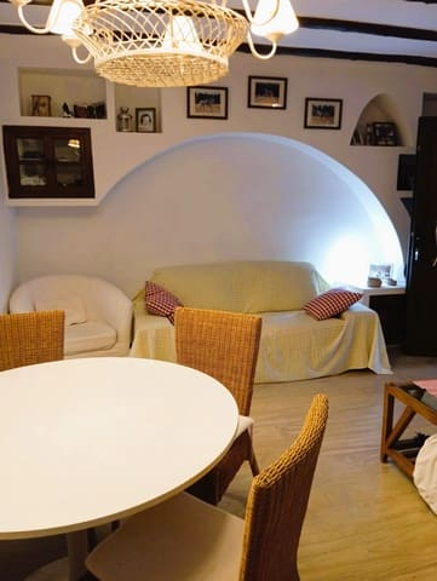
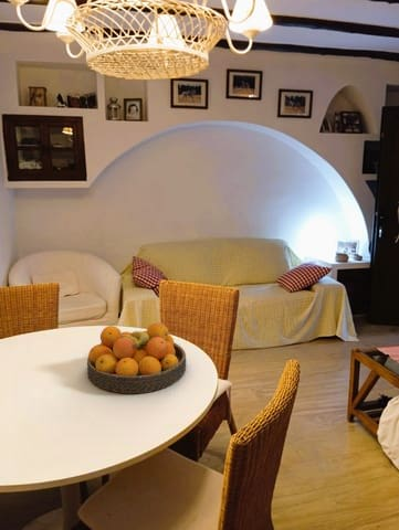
+ fruit bowl (137, 349)
